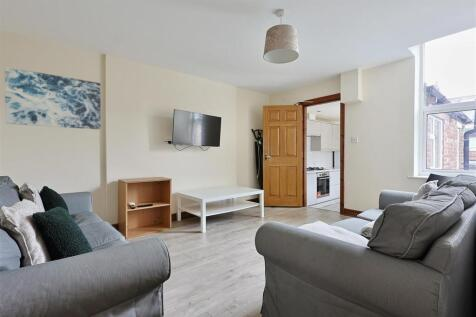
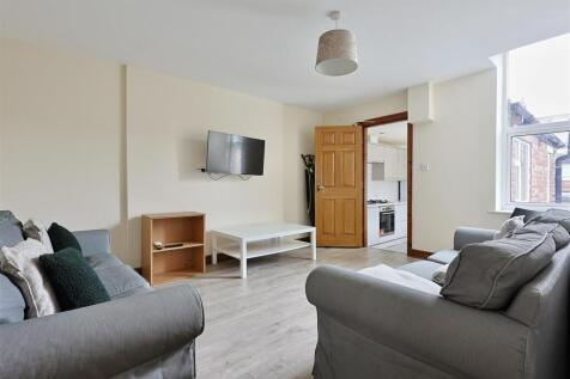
- wall art (57, 101)
